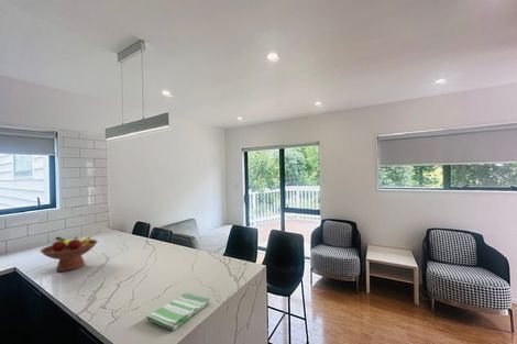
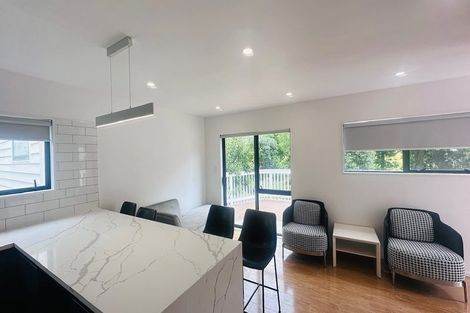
- fruit bowl (70, 252)
- dish towel (179, 308)
